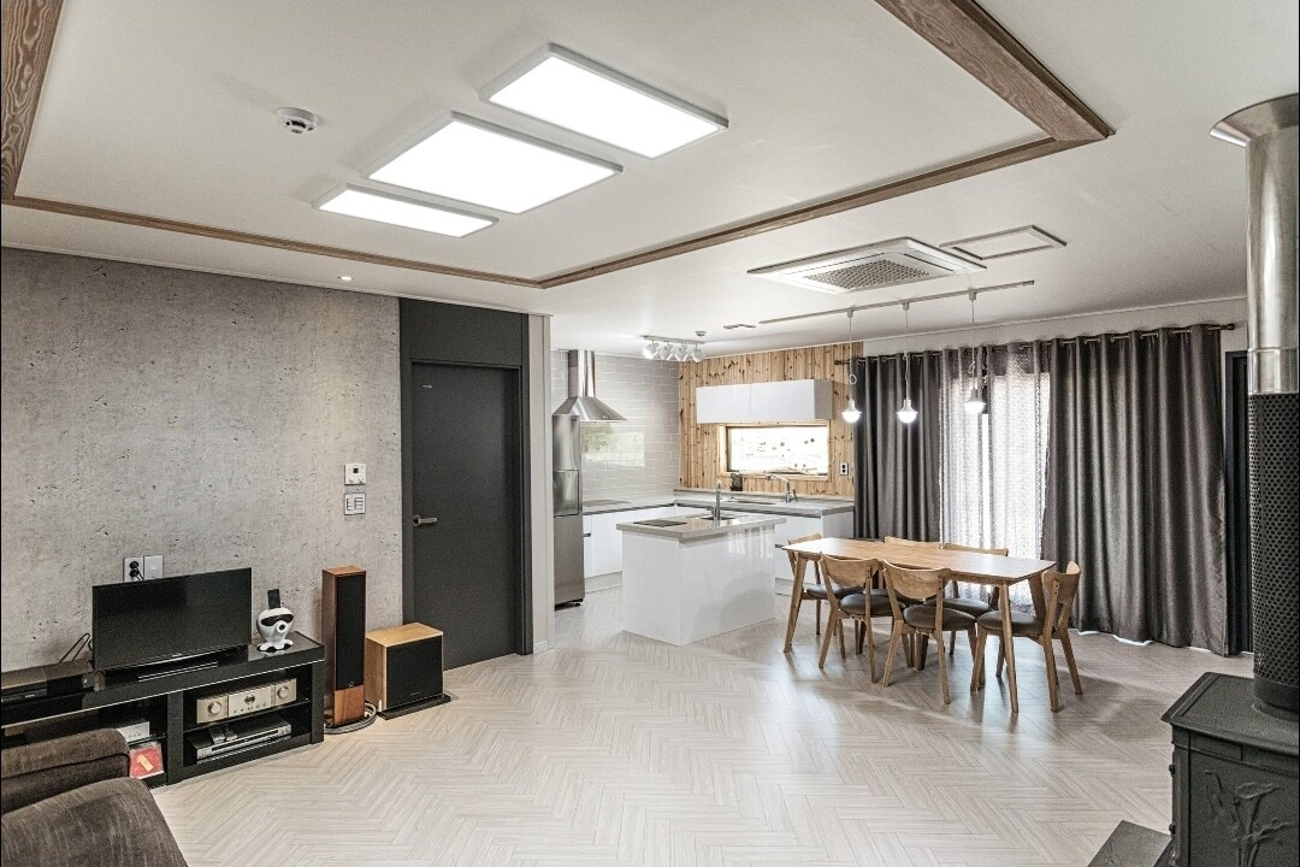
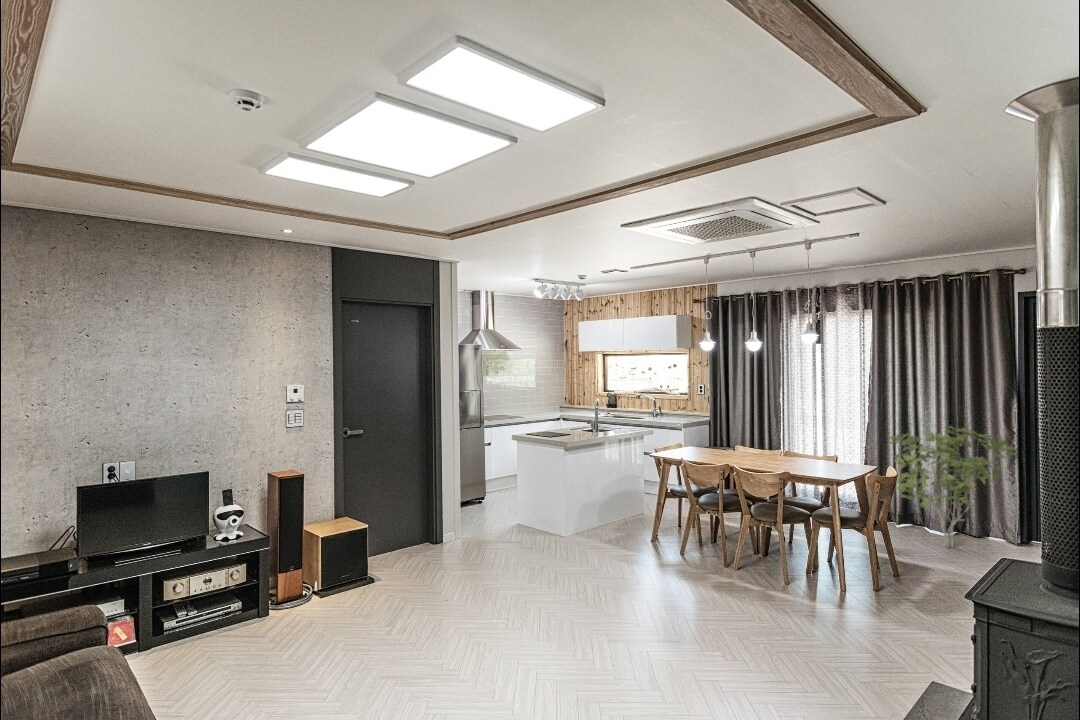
+ shrub (948, 486)
